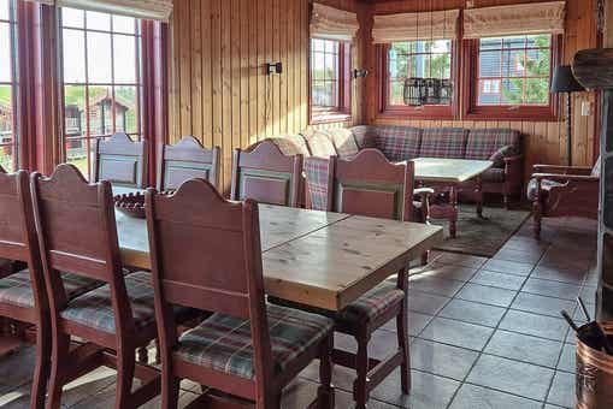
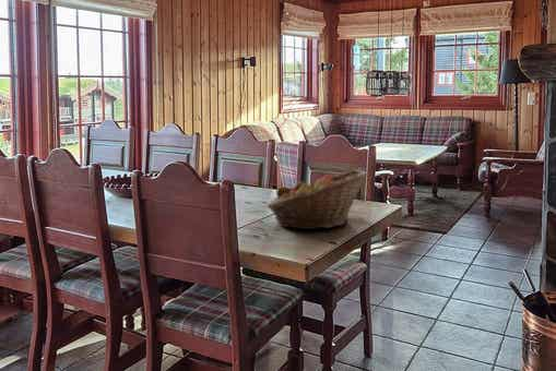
+ fruit basket (317, 196)
